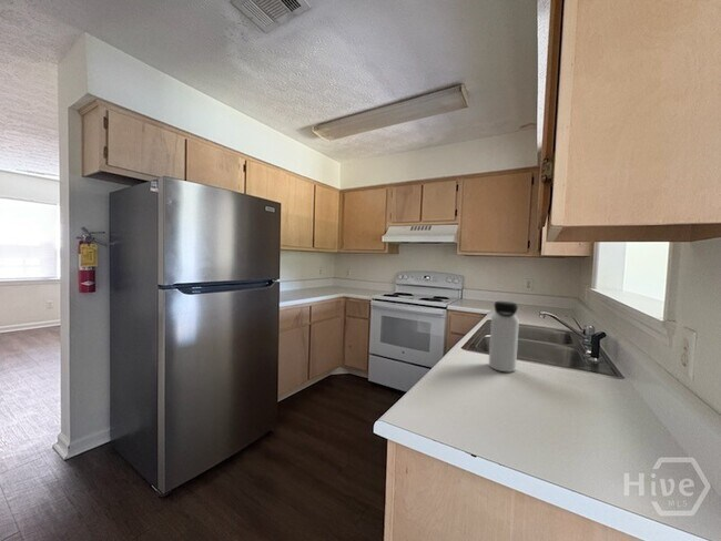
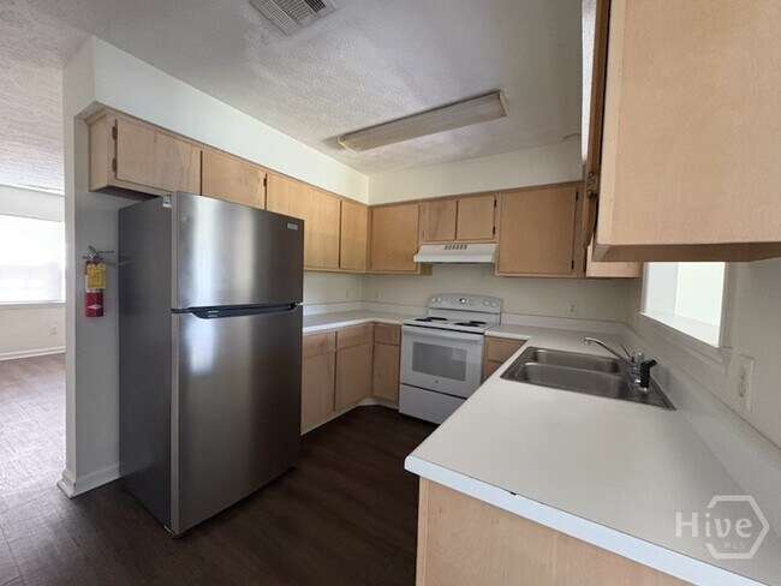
- water bottle (504, 335)
